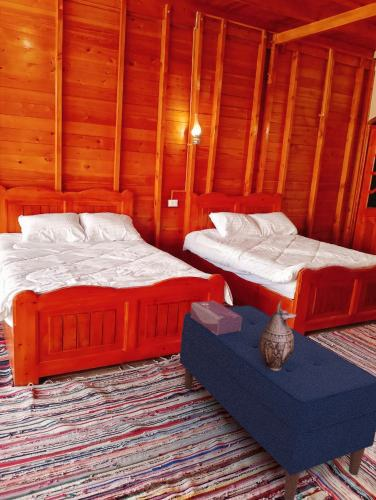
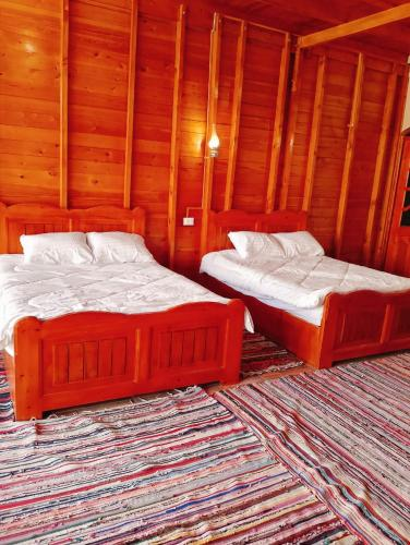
- decorative vase (277, 334)
- tissue box (215, 316)
- bench (264, 383)
